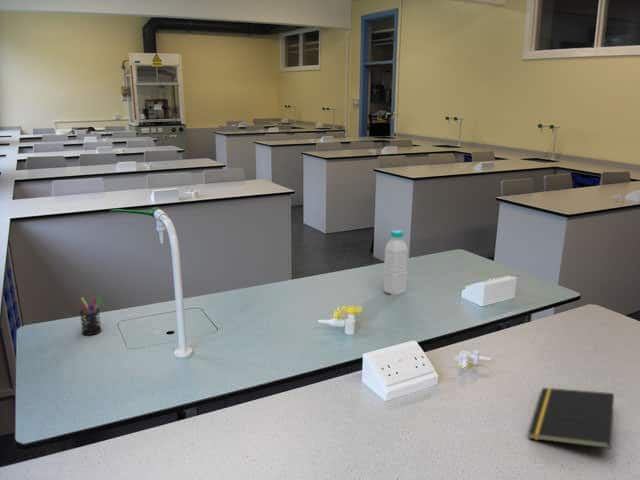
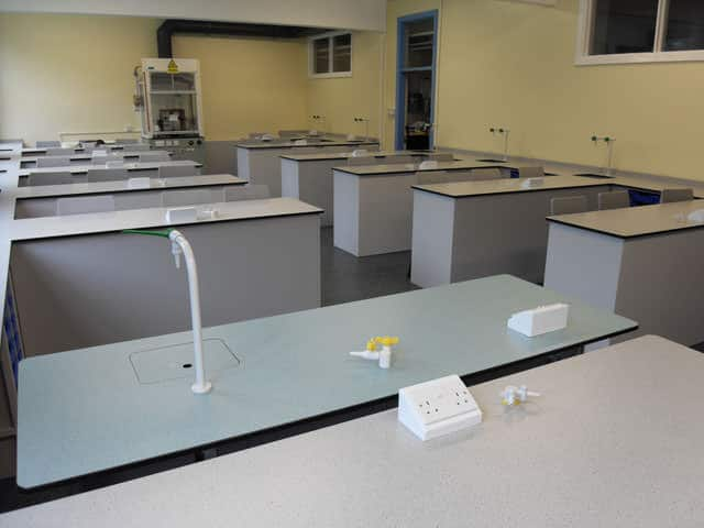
- notepad (572, 414)
- plastic bottle (395, 262)
- pen holder (92, 313)
